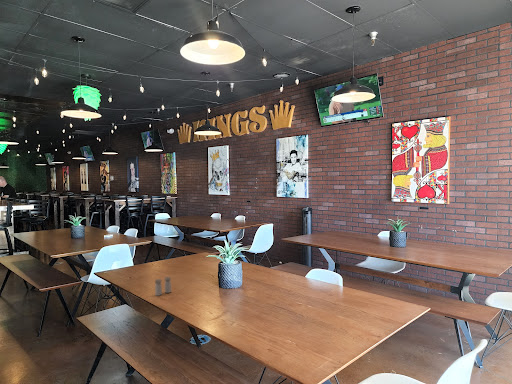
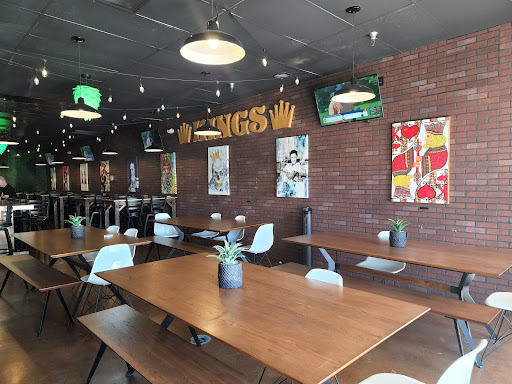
- salt and pepper shaker (161, 285)
